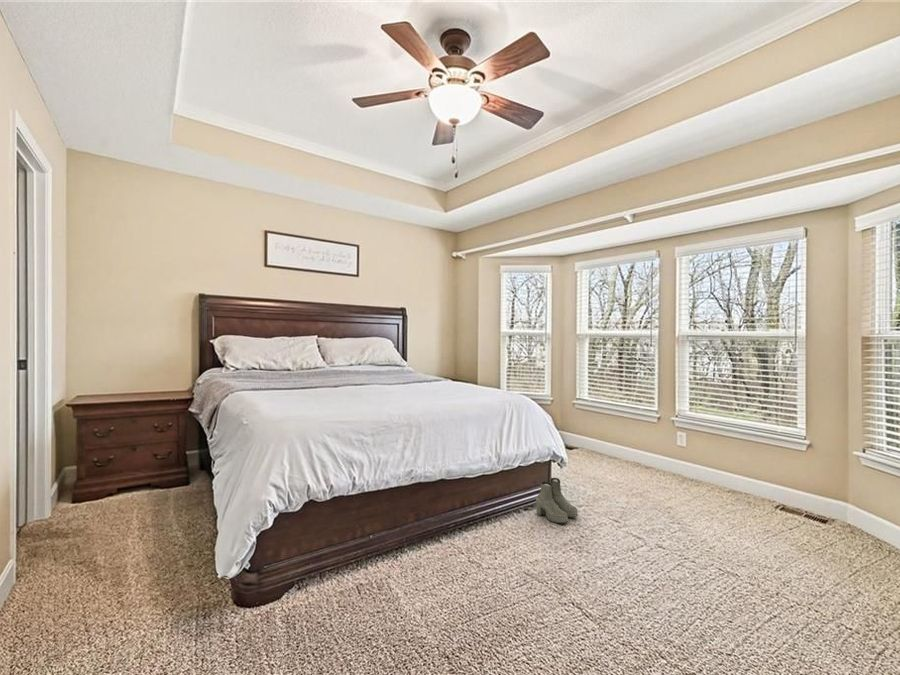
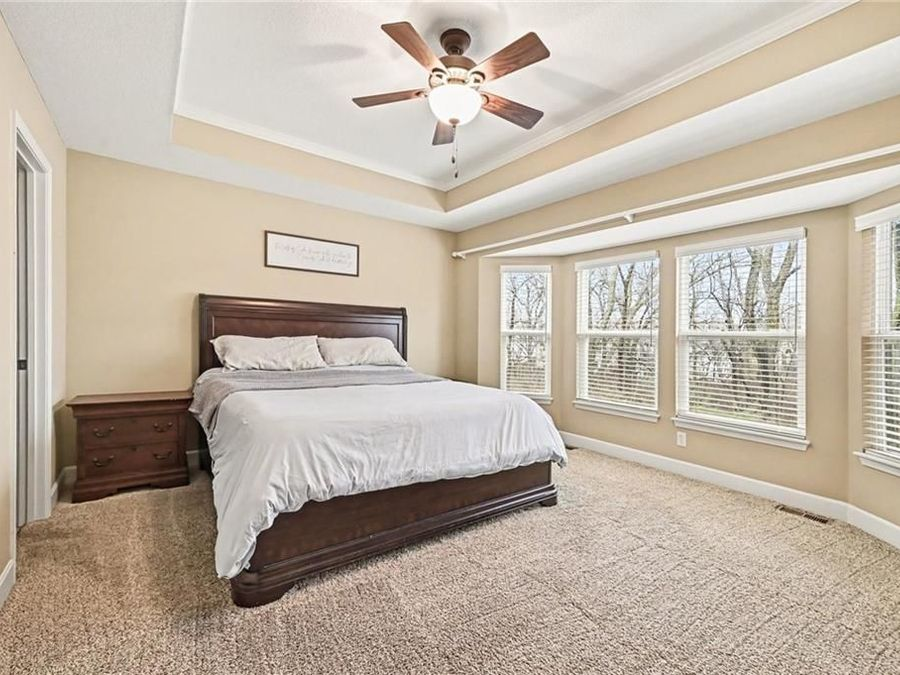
- boots (556, 499)
